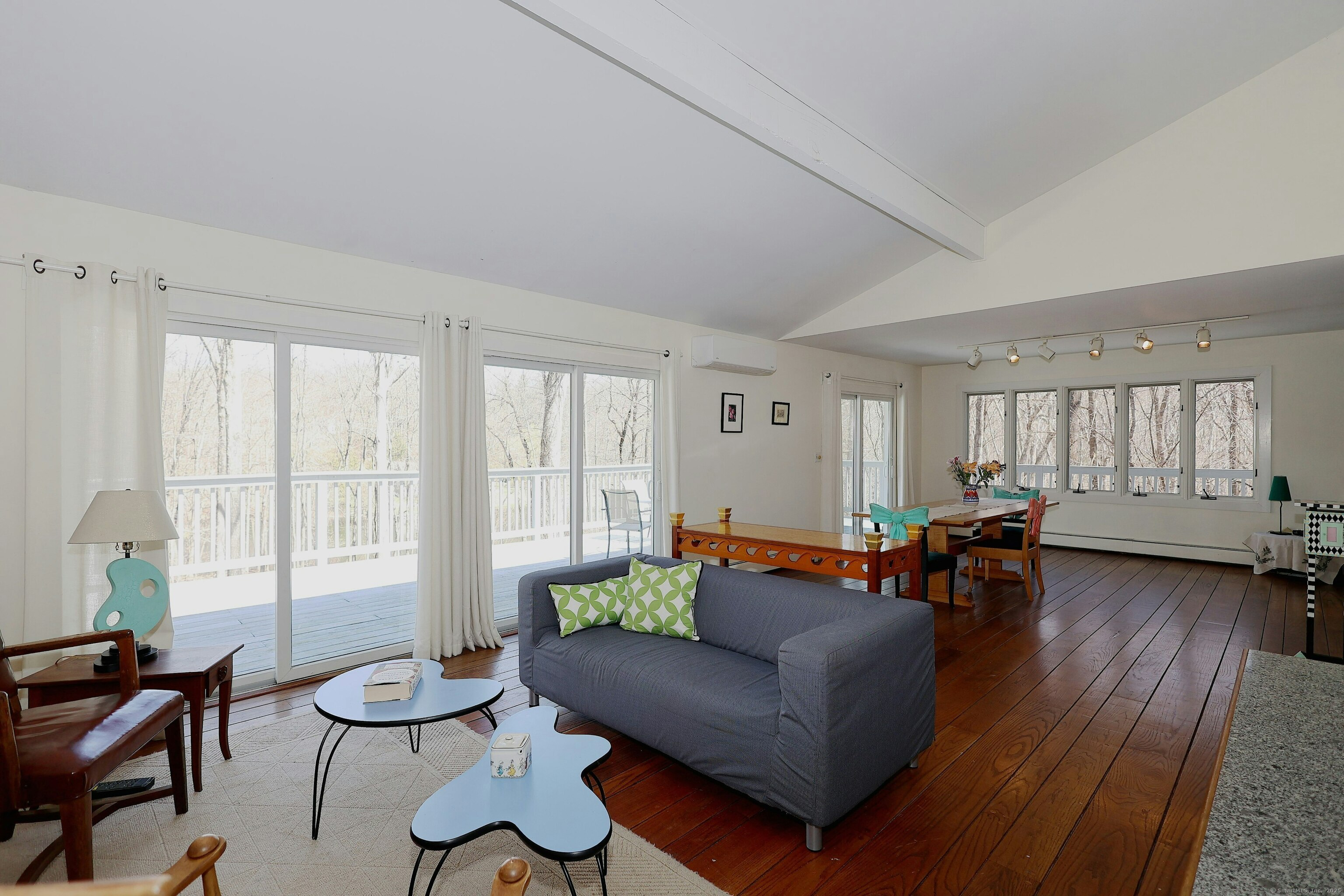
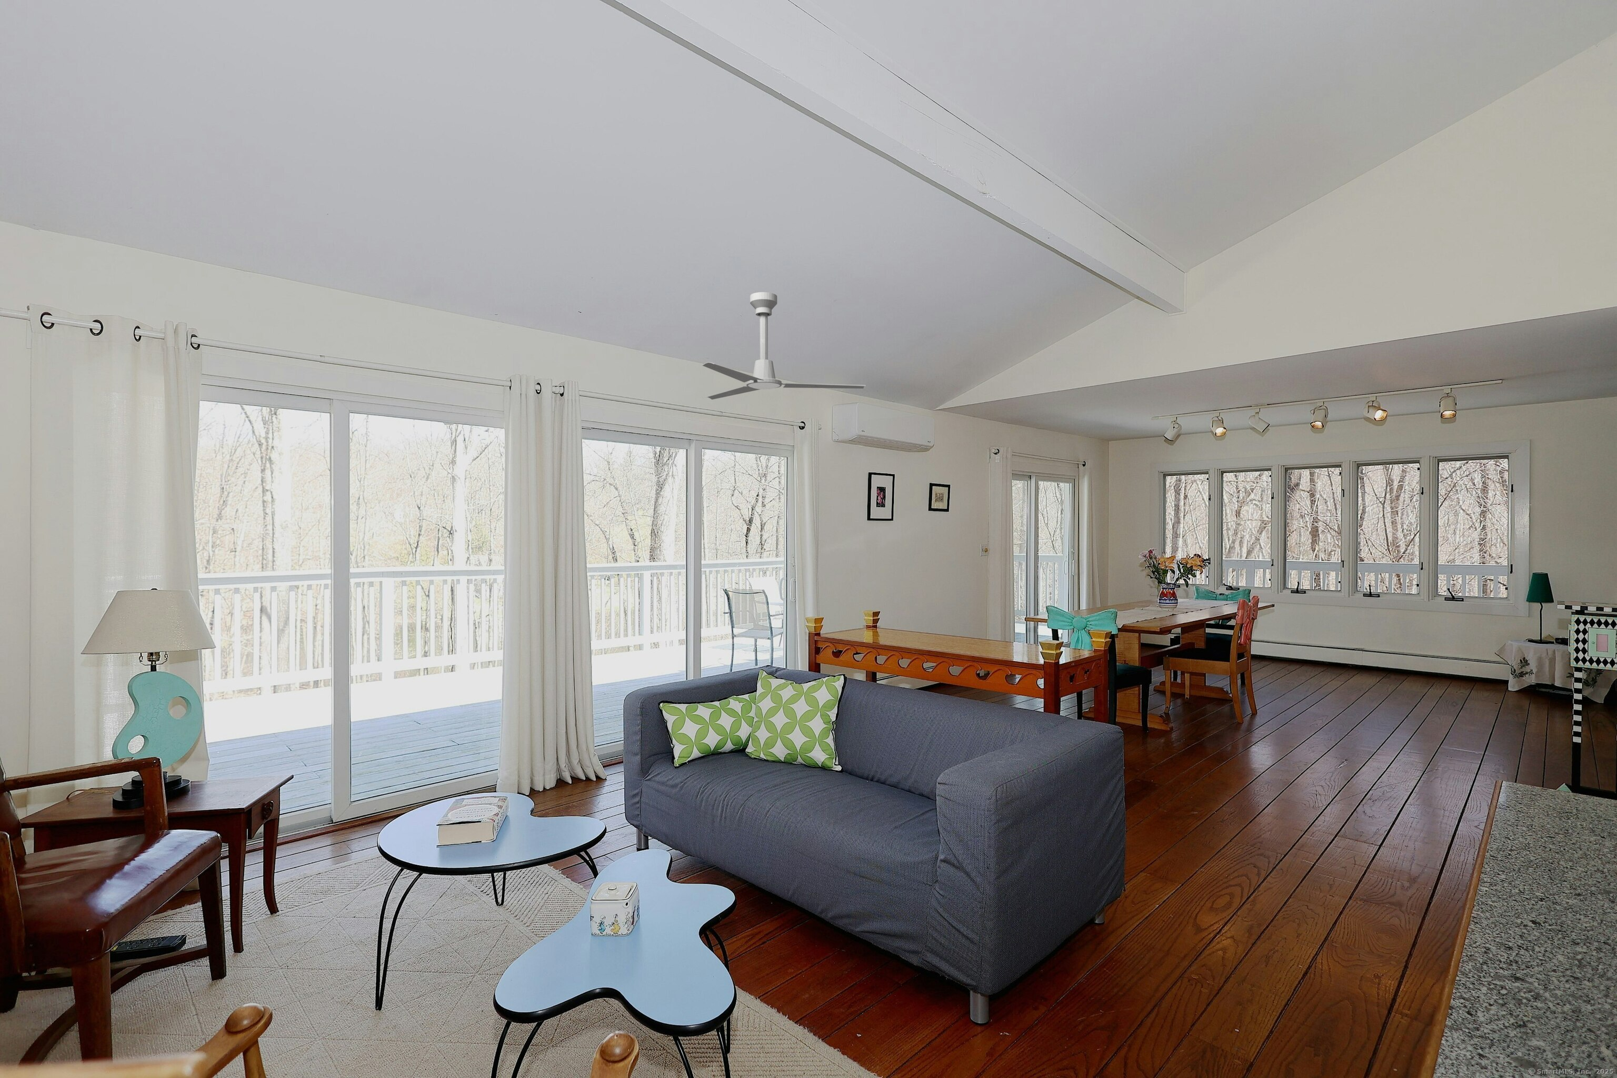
+ ceiling fan (768, 342)
